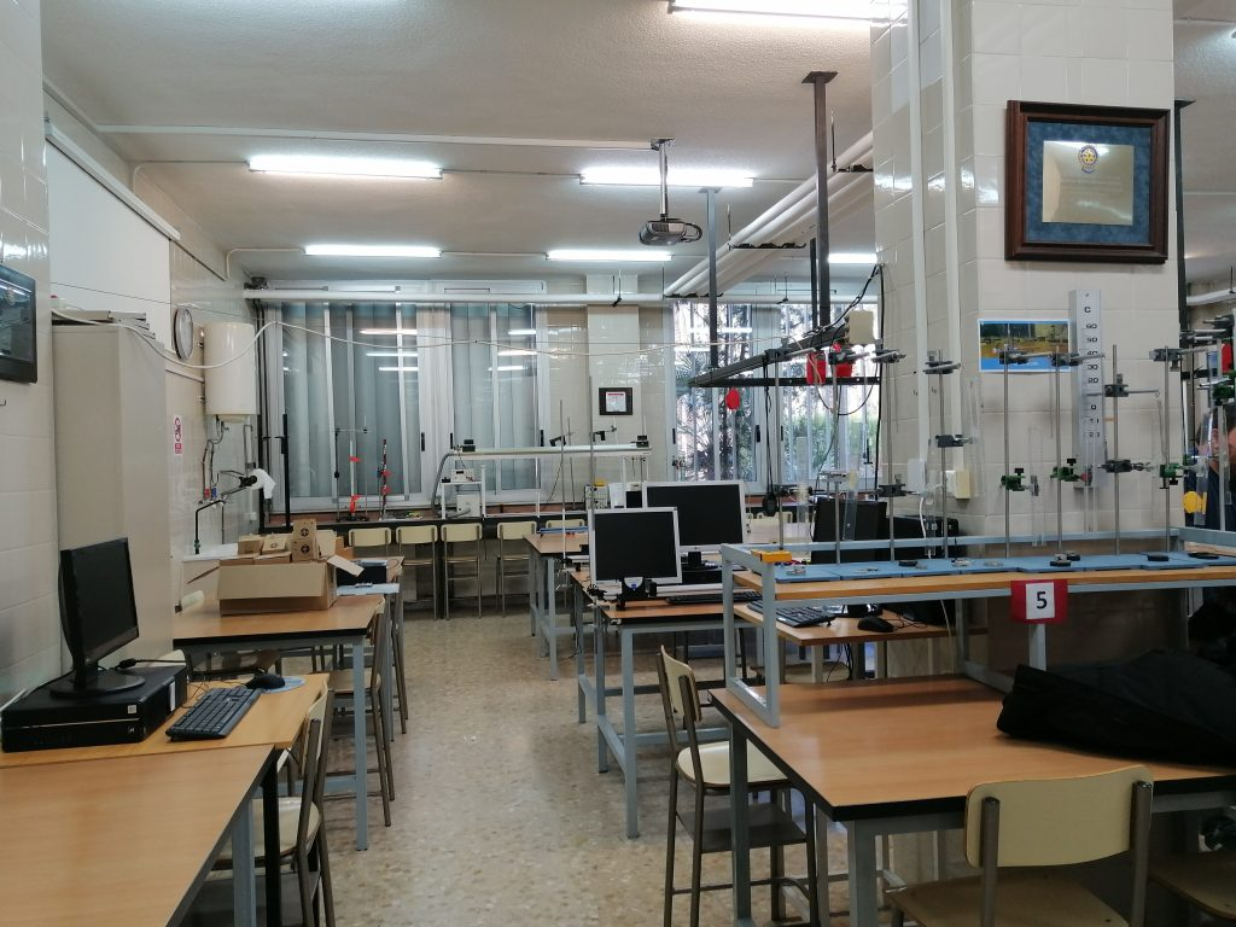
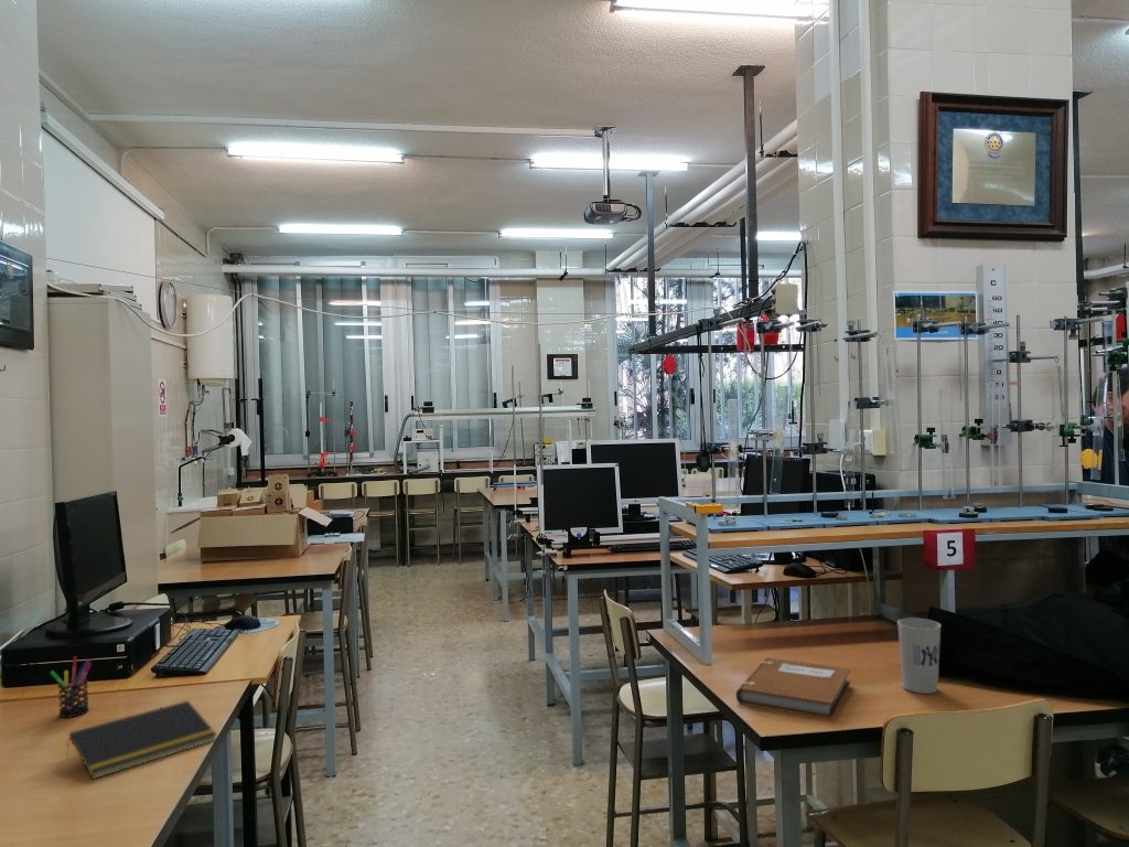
+ notebook (795, 684)
+ cup (920, 655)
+ notepad (144, 736)
+ pen holder (69, 686)
